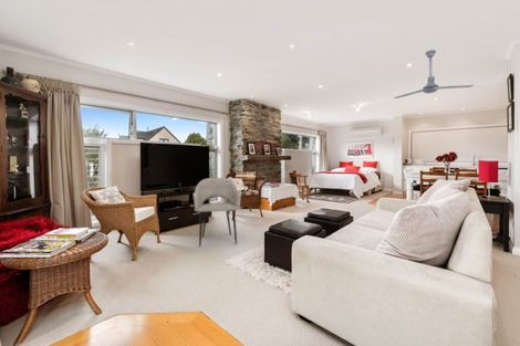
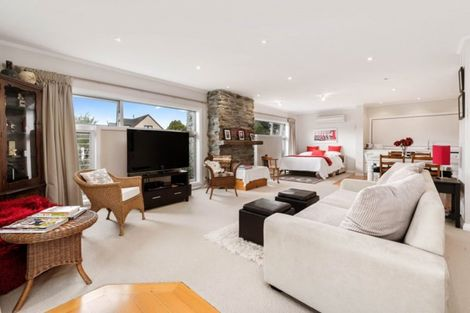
- ceiling fan (430, 69)
- armchair (217, 208)
